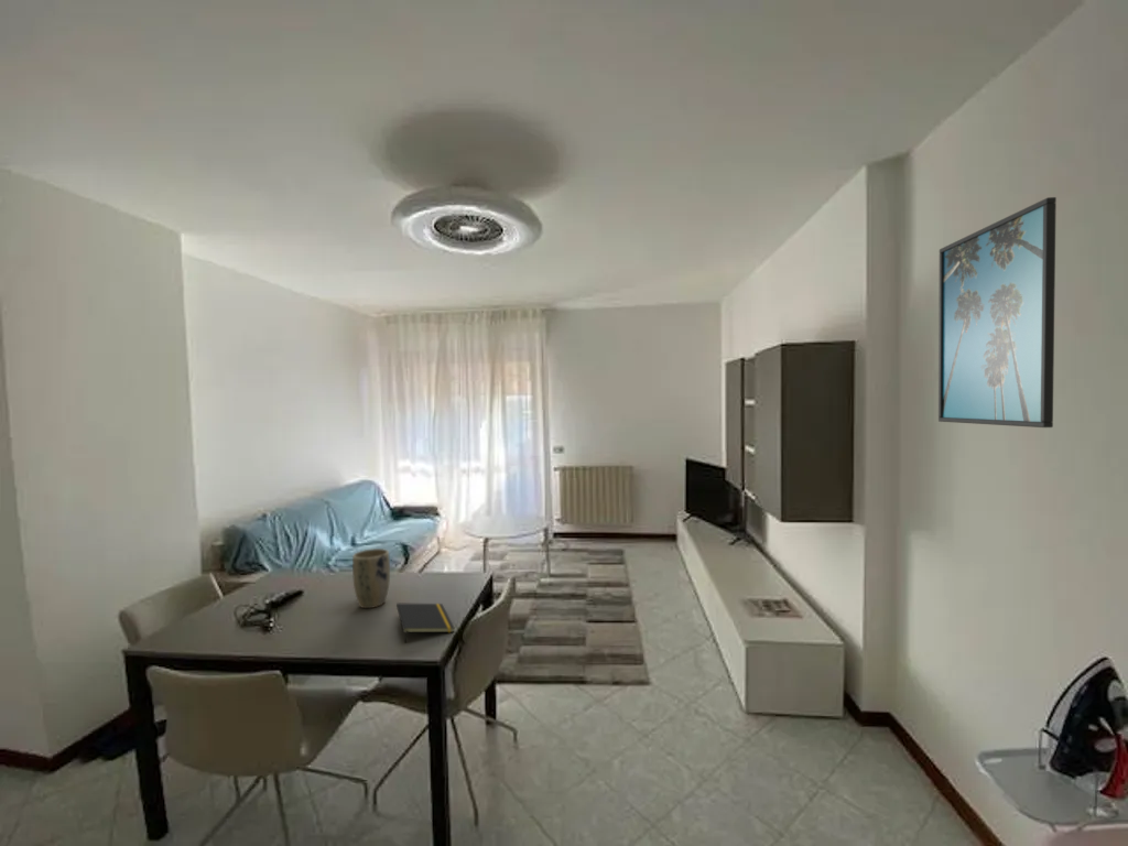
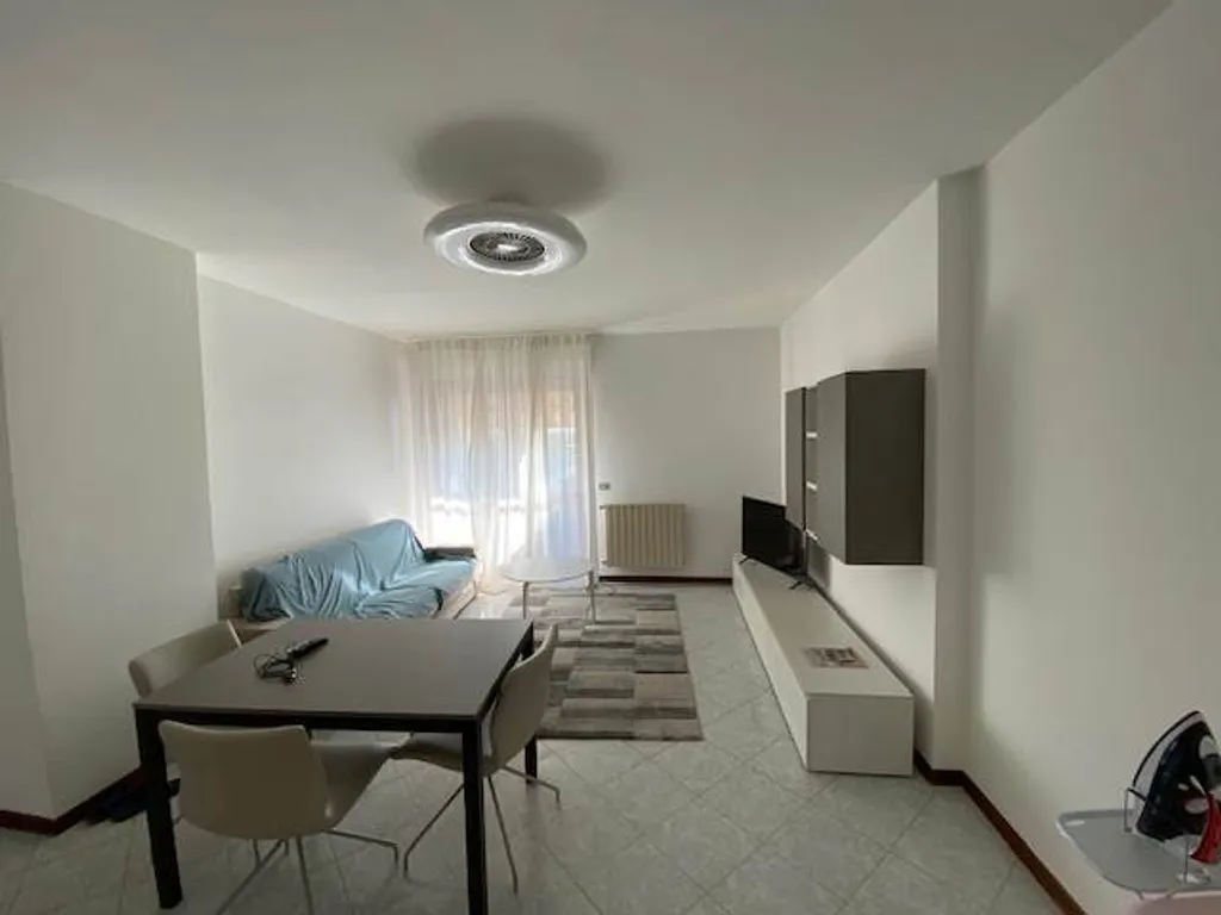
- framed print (988, 326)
- plant pot (371, 578)
- notepad (424, 617)
